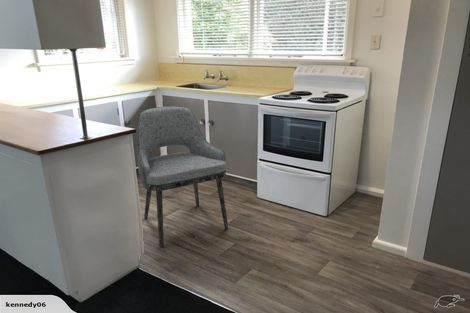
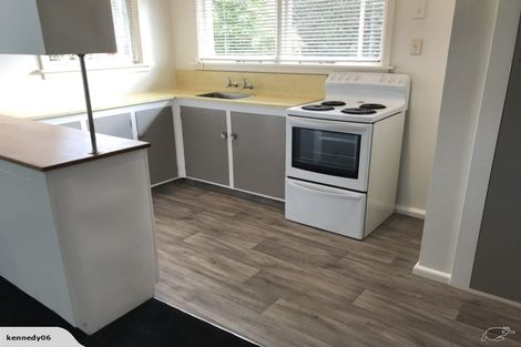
- dining chair (178, 169)
